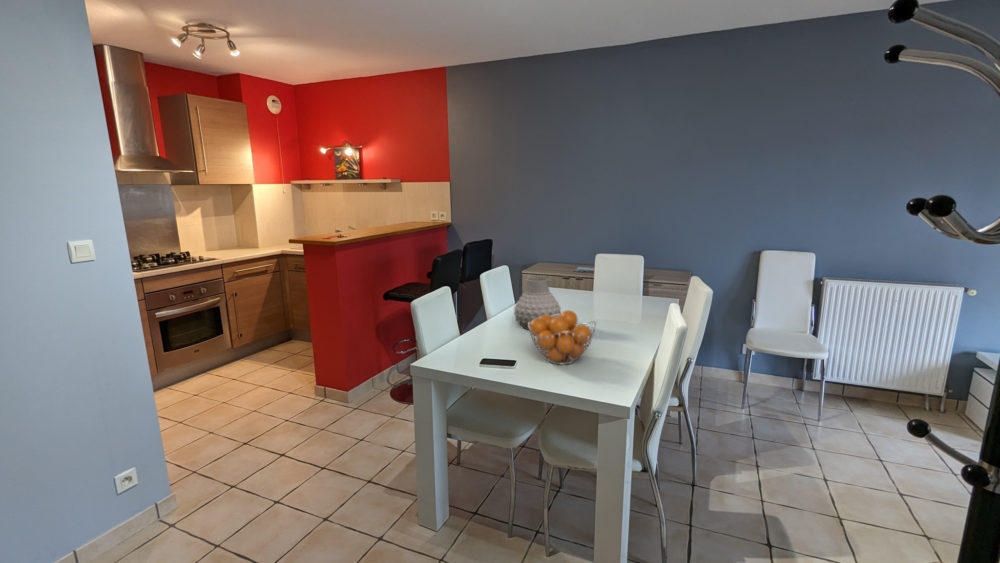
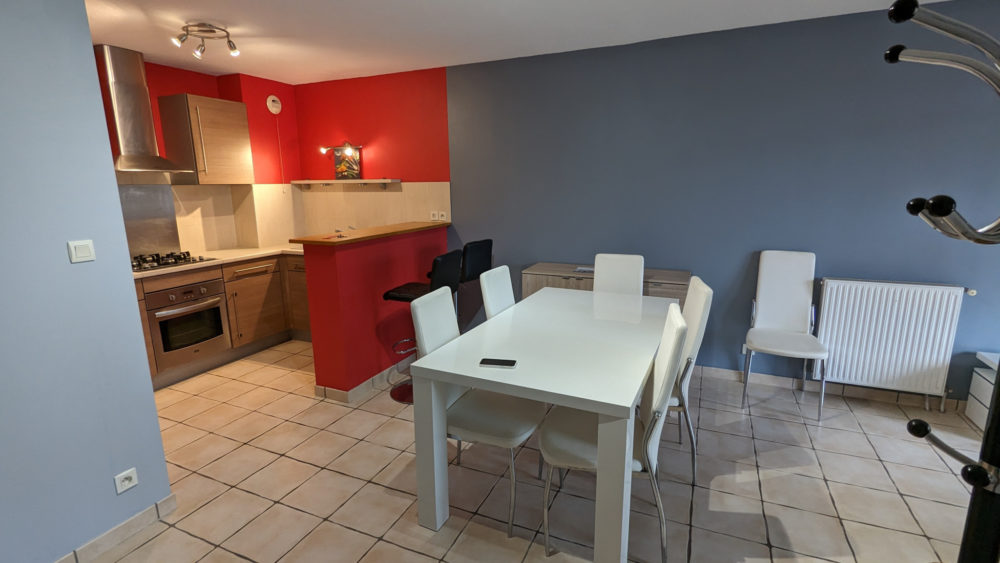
- vase (537, 302)
- fruit basket (561, 336)
